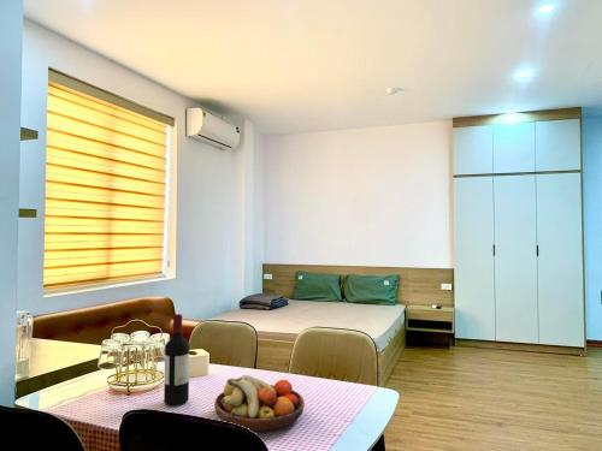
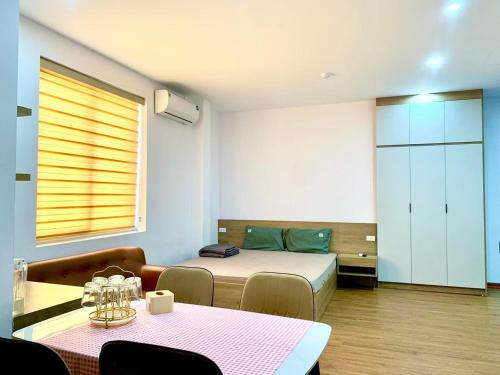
- fruit bowl (259, 397)
- wine bottle (177, 357)
